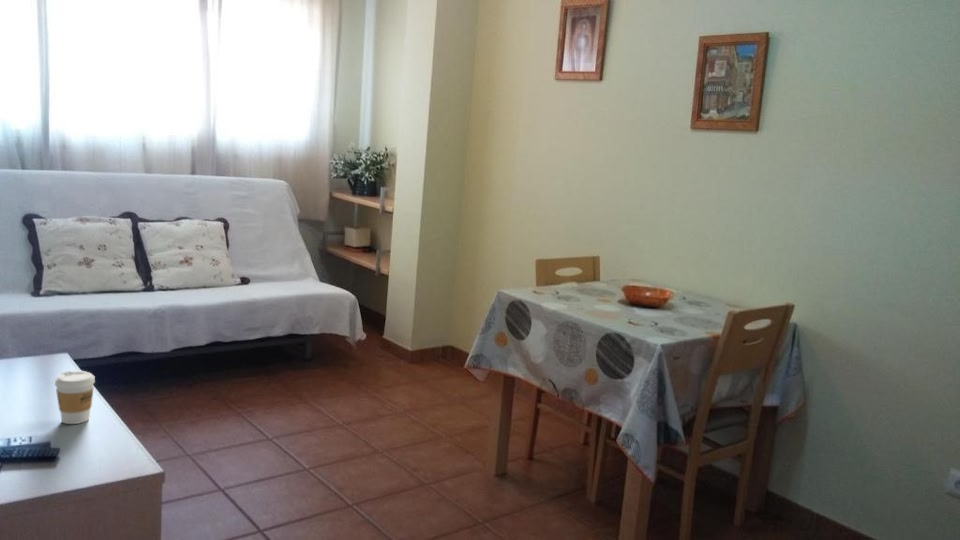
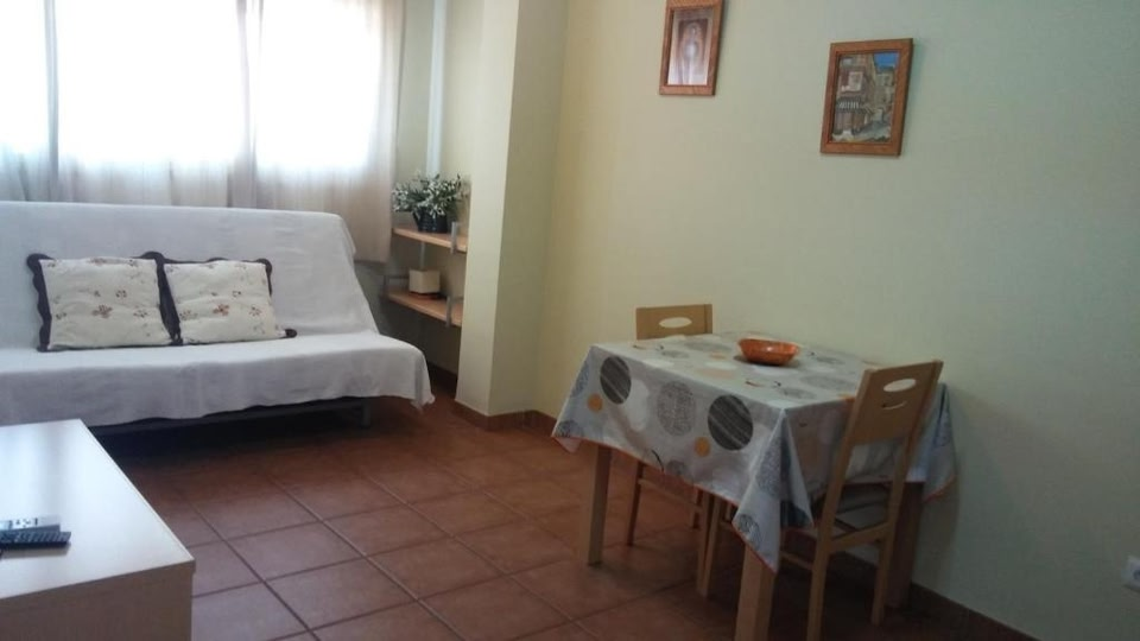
- coffee cup (75, 397)
